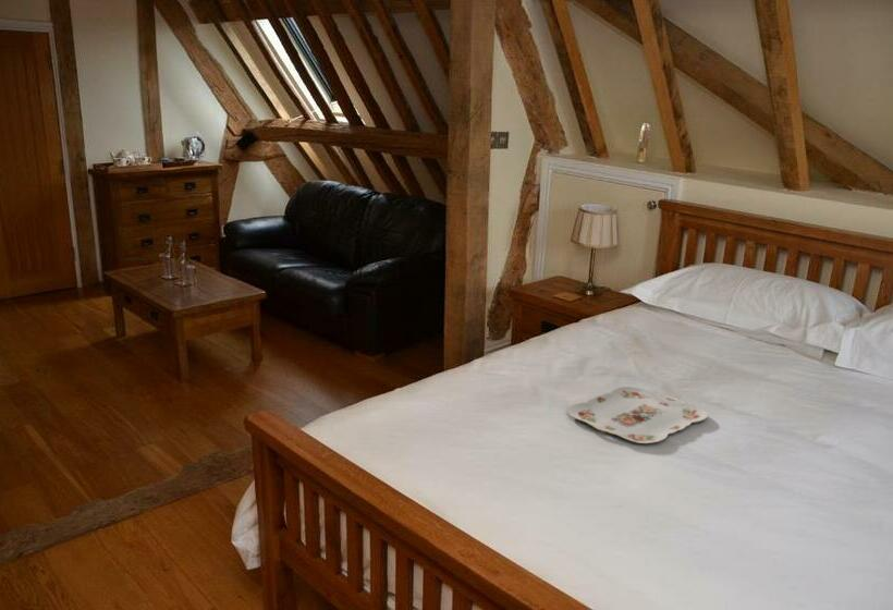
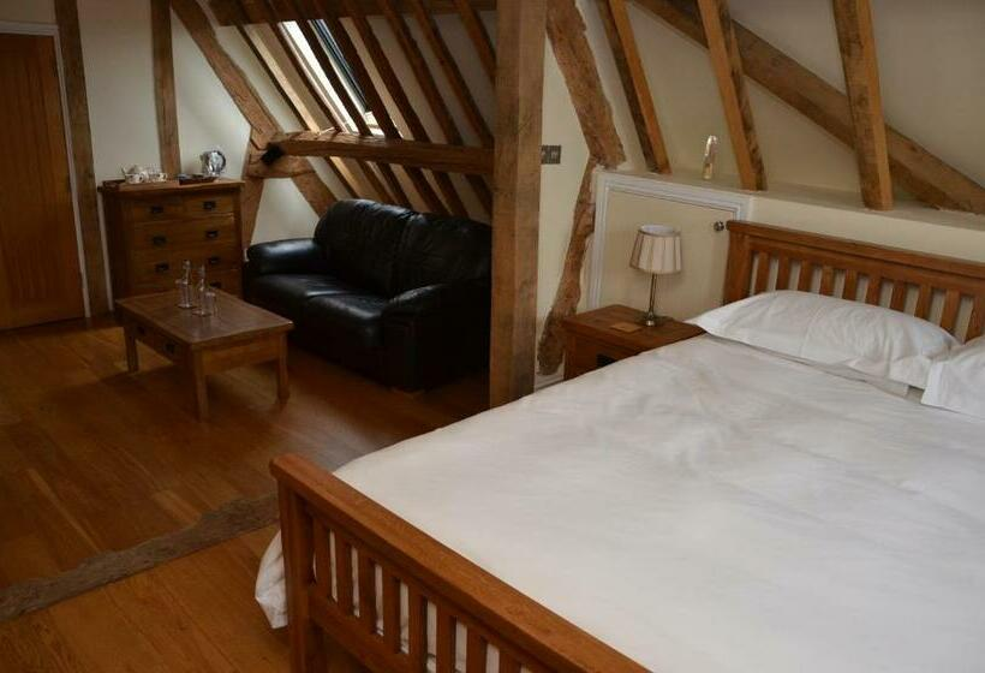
- serving tray (637, 414)
